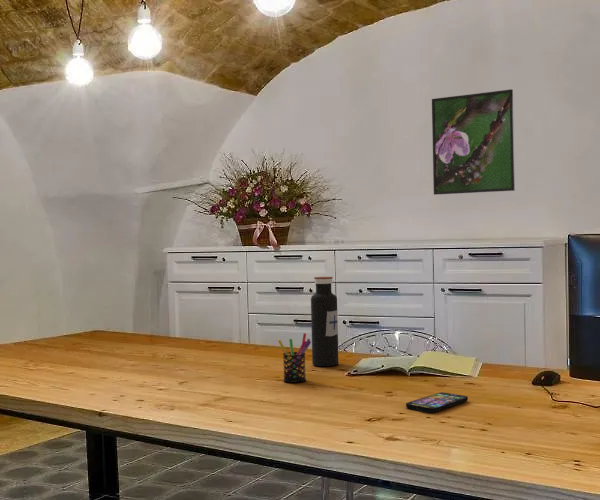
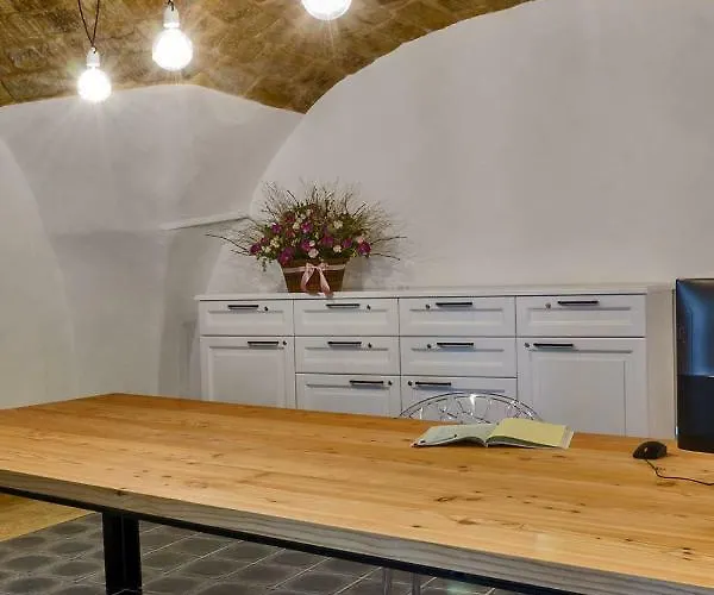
- smartphone (437, 402)
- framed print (472, 143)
- pen holder (294, 356)
- water bottle (324, 320)
